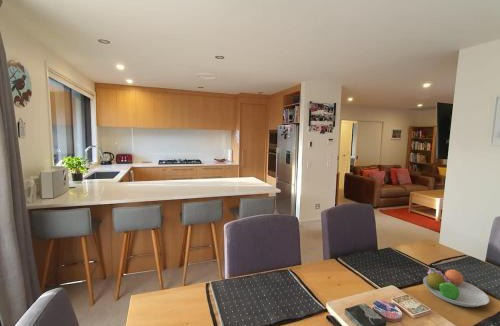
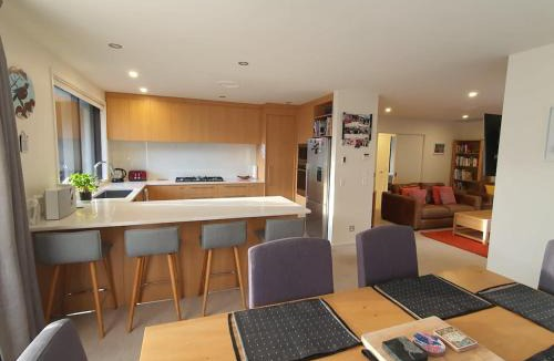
- fruit bowl (452, 284)
